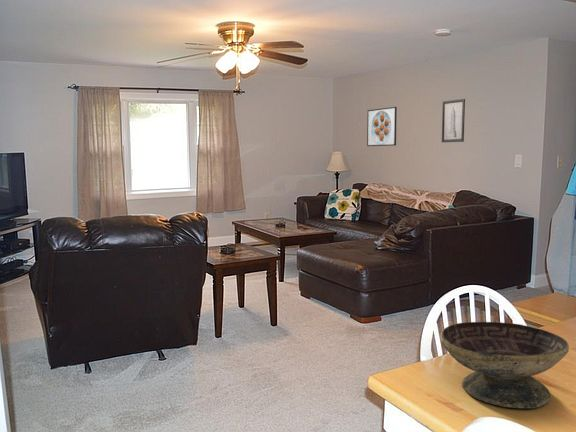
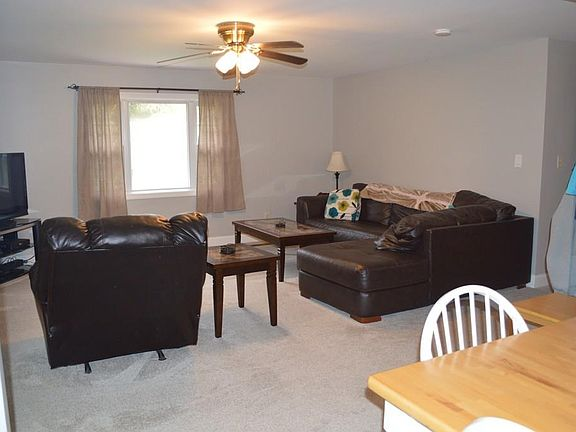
- decorative bowl (500, 361)
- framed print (381, 127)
- wall art (453, 121)
